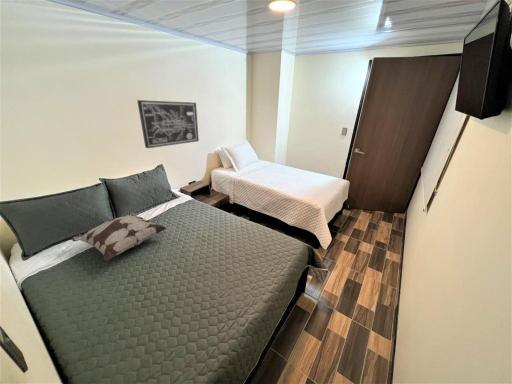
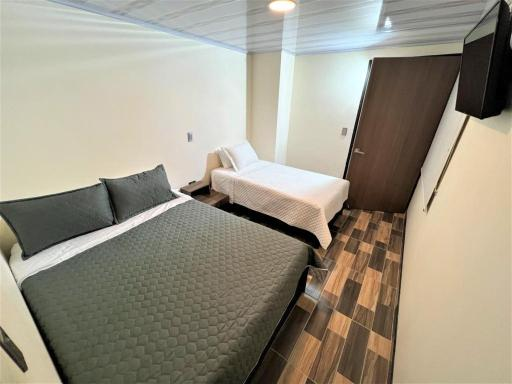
- wall art (172, 123)
- decorative pillow (120, 232)
